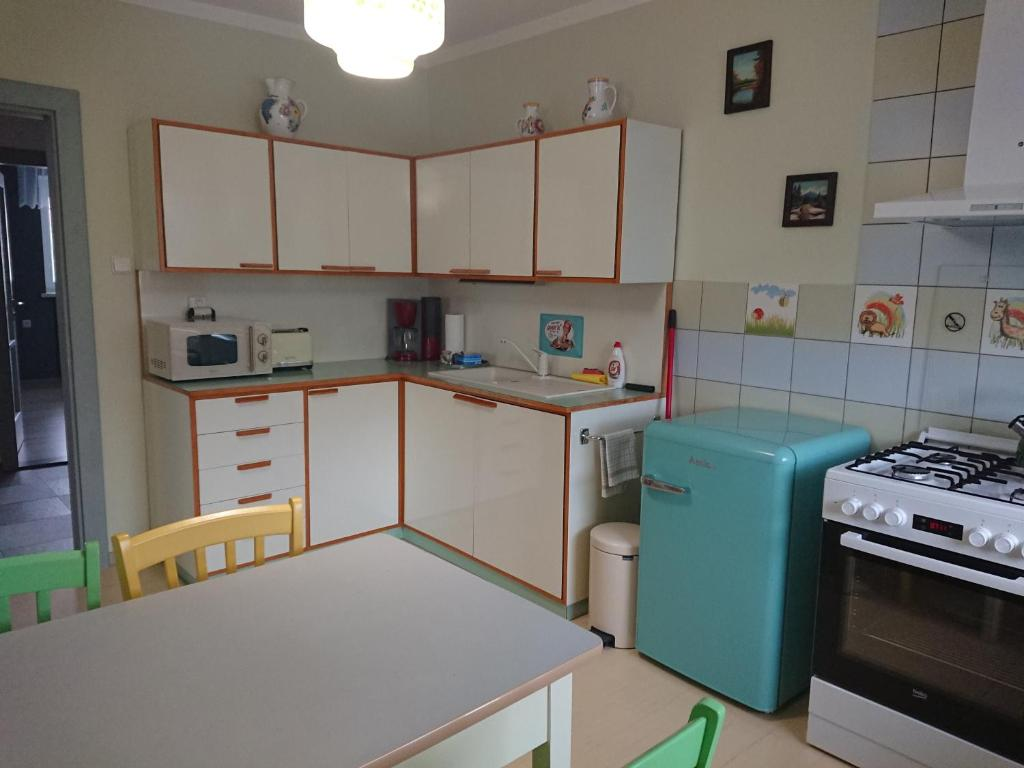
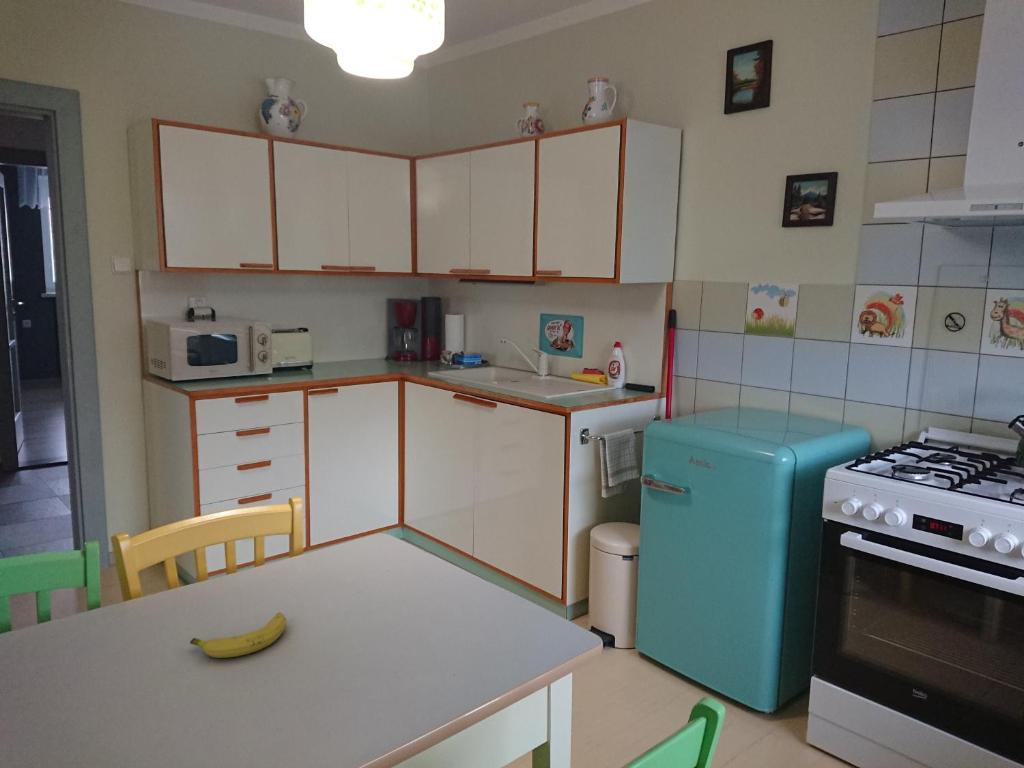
+ fruit (239, 635)
